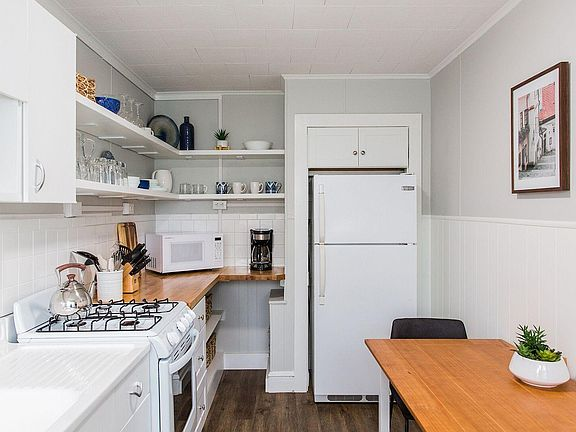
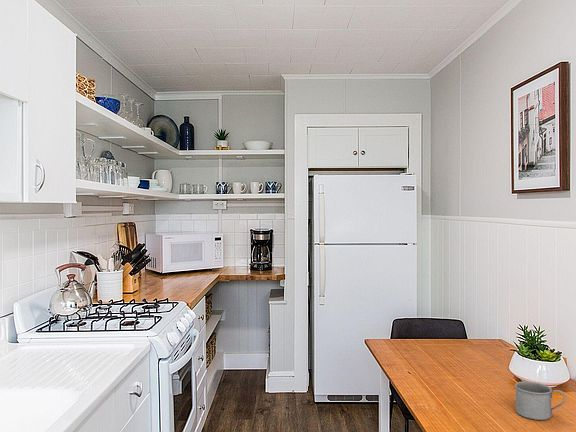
+ mug (536, 400)
